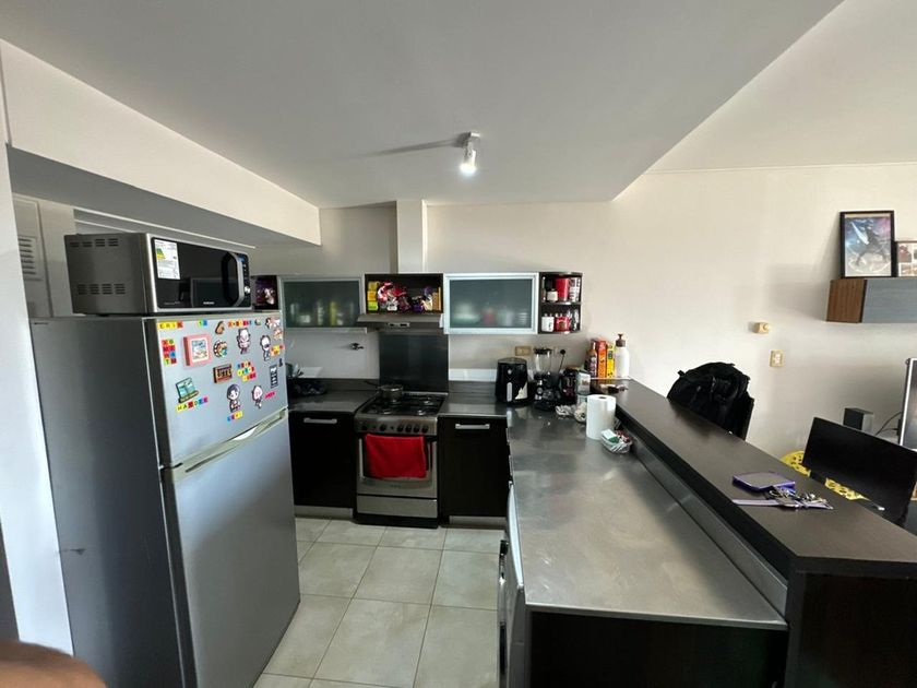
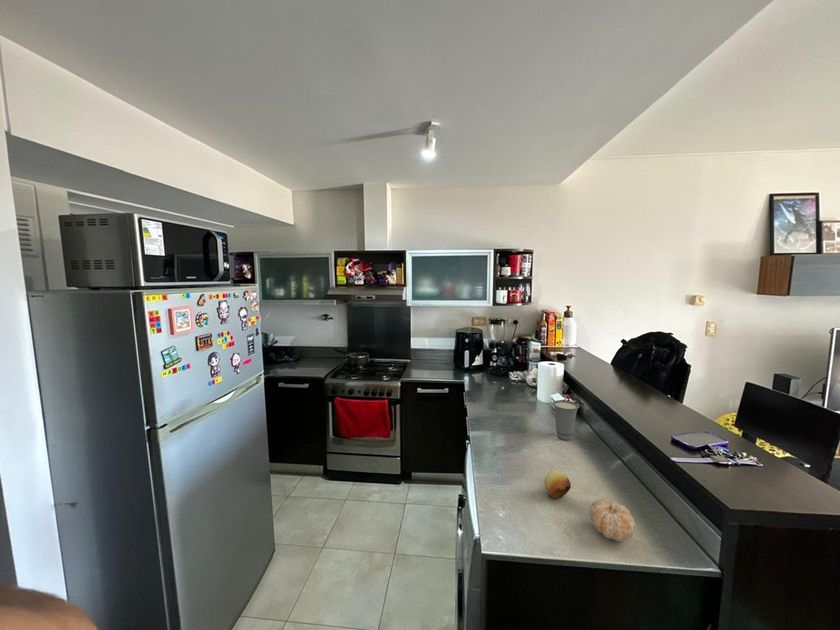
+ fruit (557, 484)
+ fruit (611, 520)
+ cup (565, 420)
